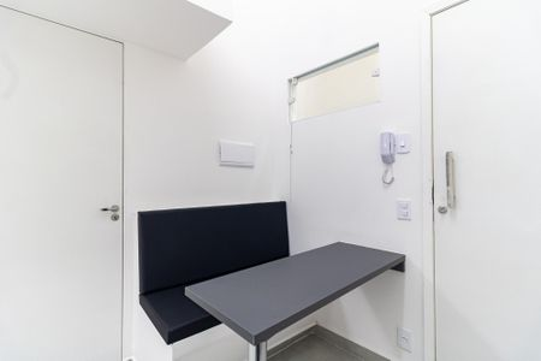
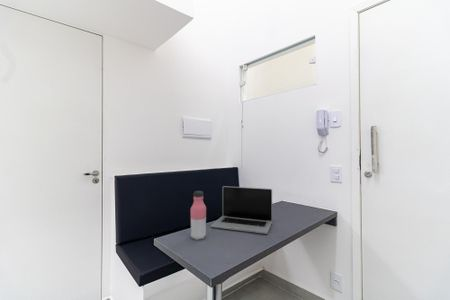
+ laptop (242, 207)
+ water bottle (198, 214)
